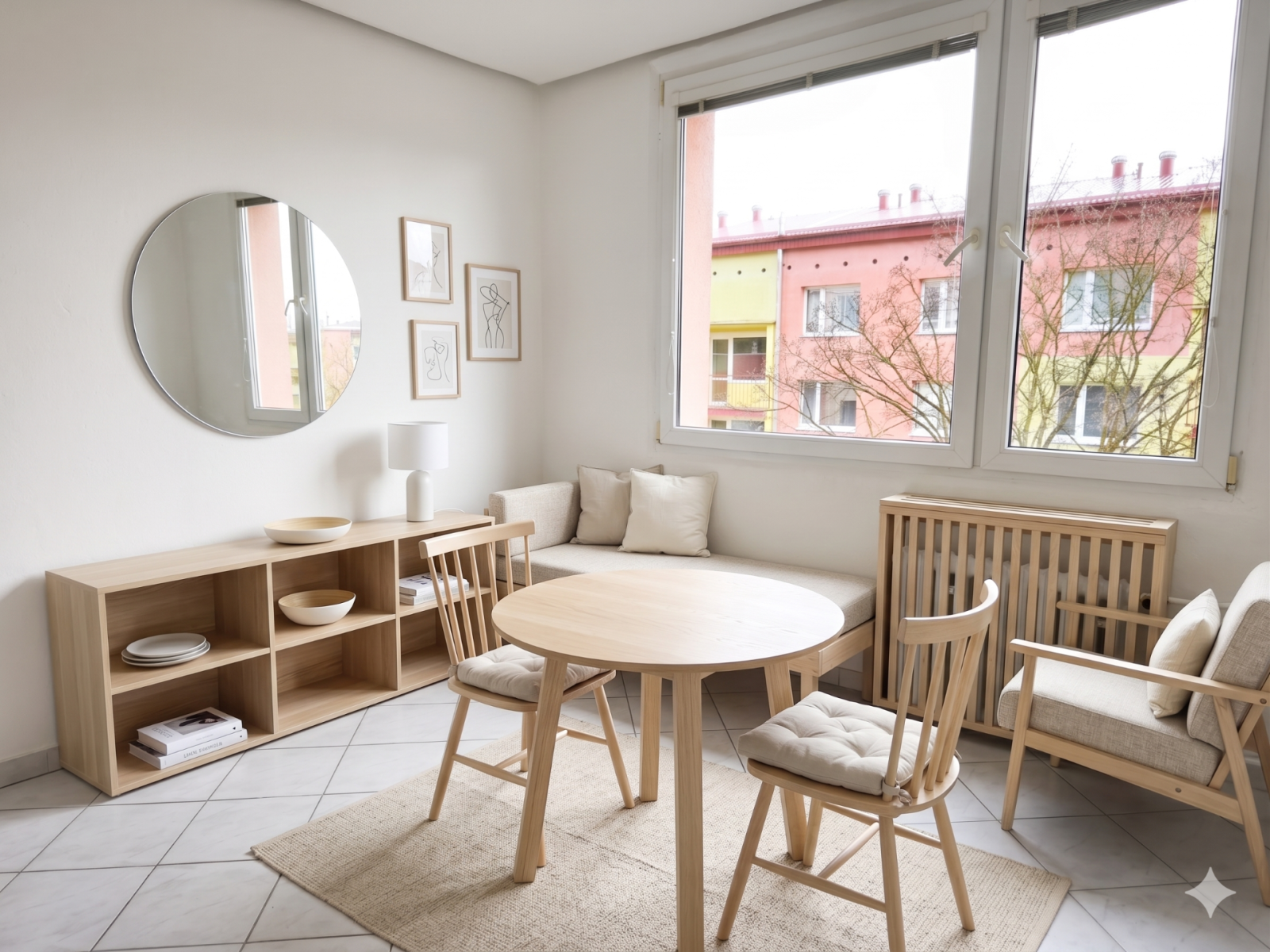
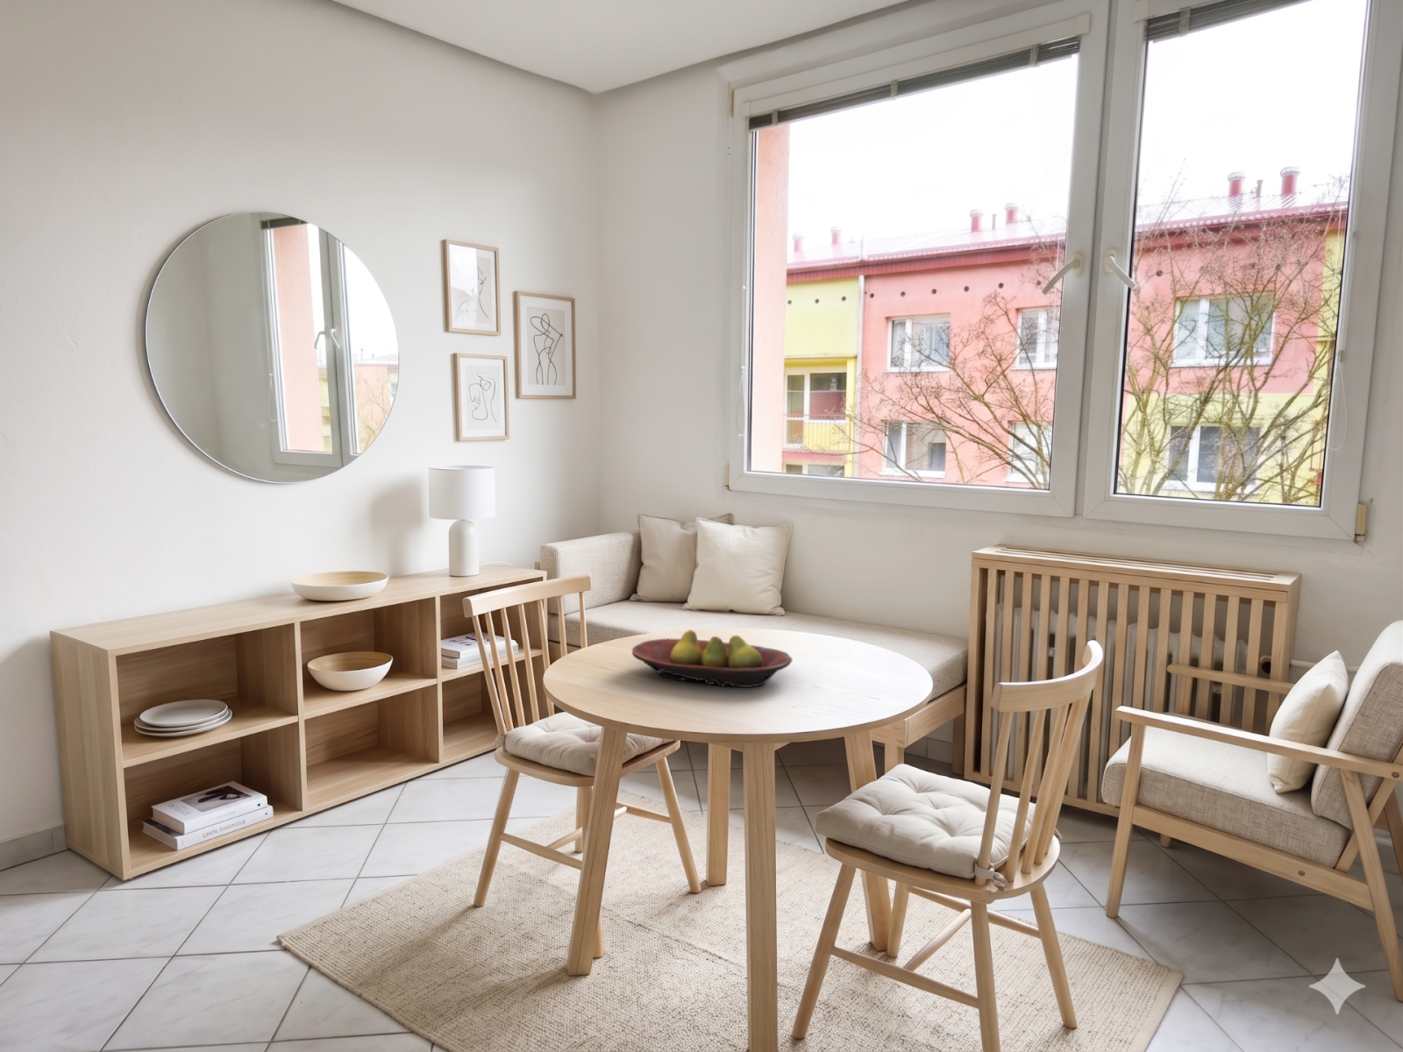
+ fruit bowl (710, 655)
